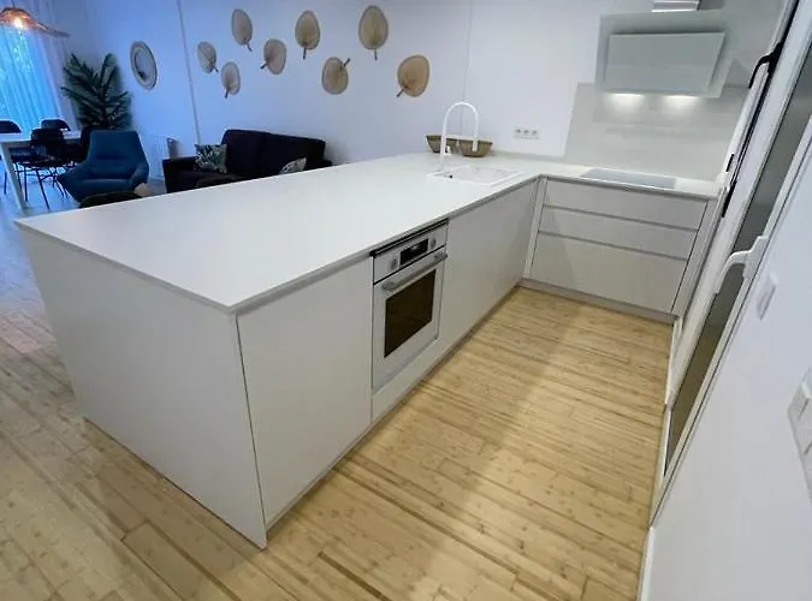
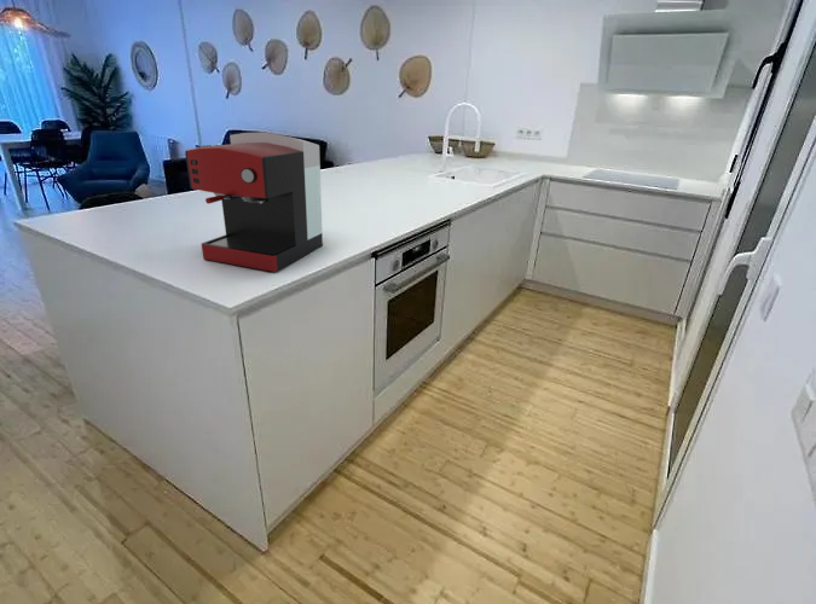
+ coffee maker (251, 198)
